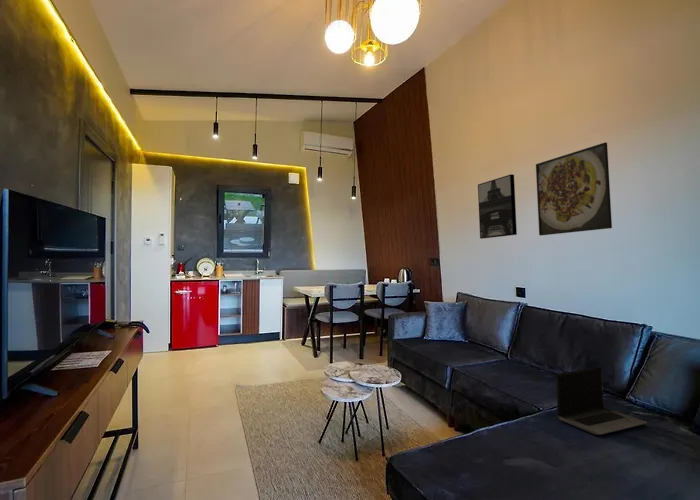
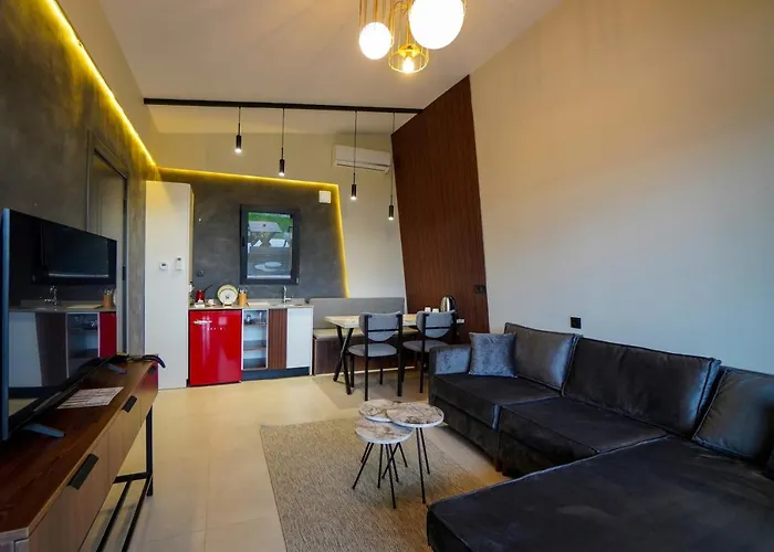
- laptop computer (600, 399)
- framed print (570, 193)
- wall art (496, 208)
